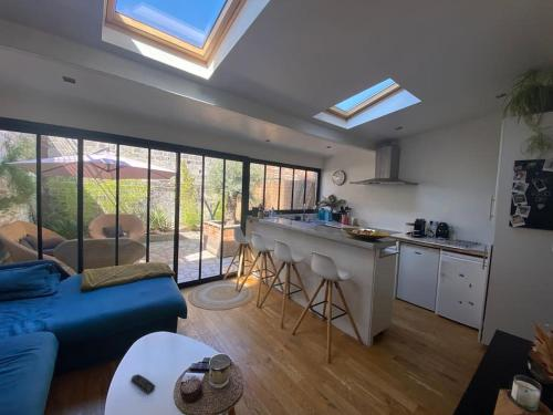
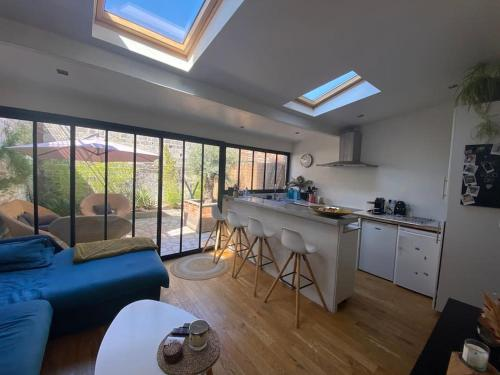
- remote control (142, 382)
